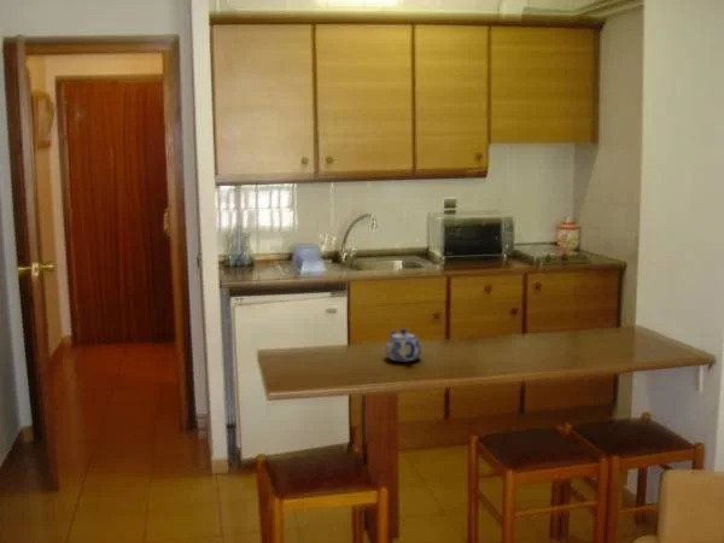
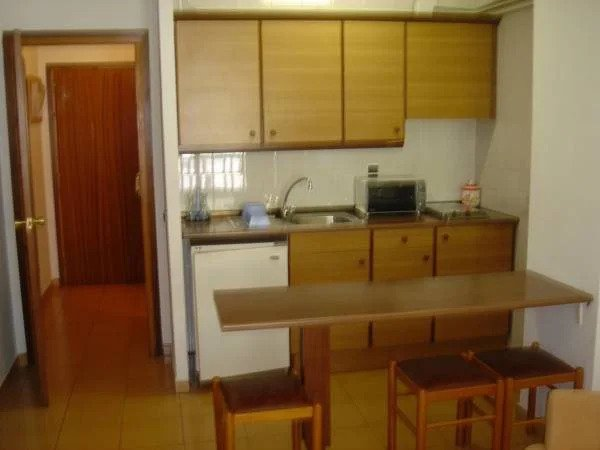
- teapot (402, 343)
